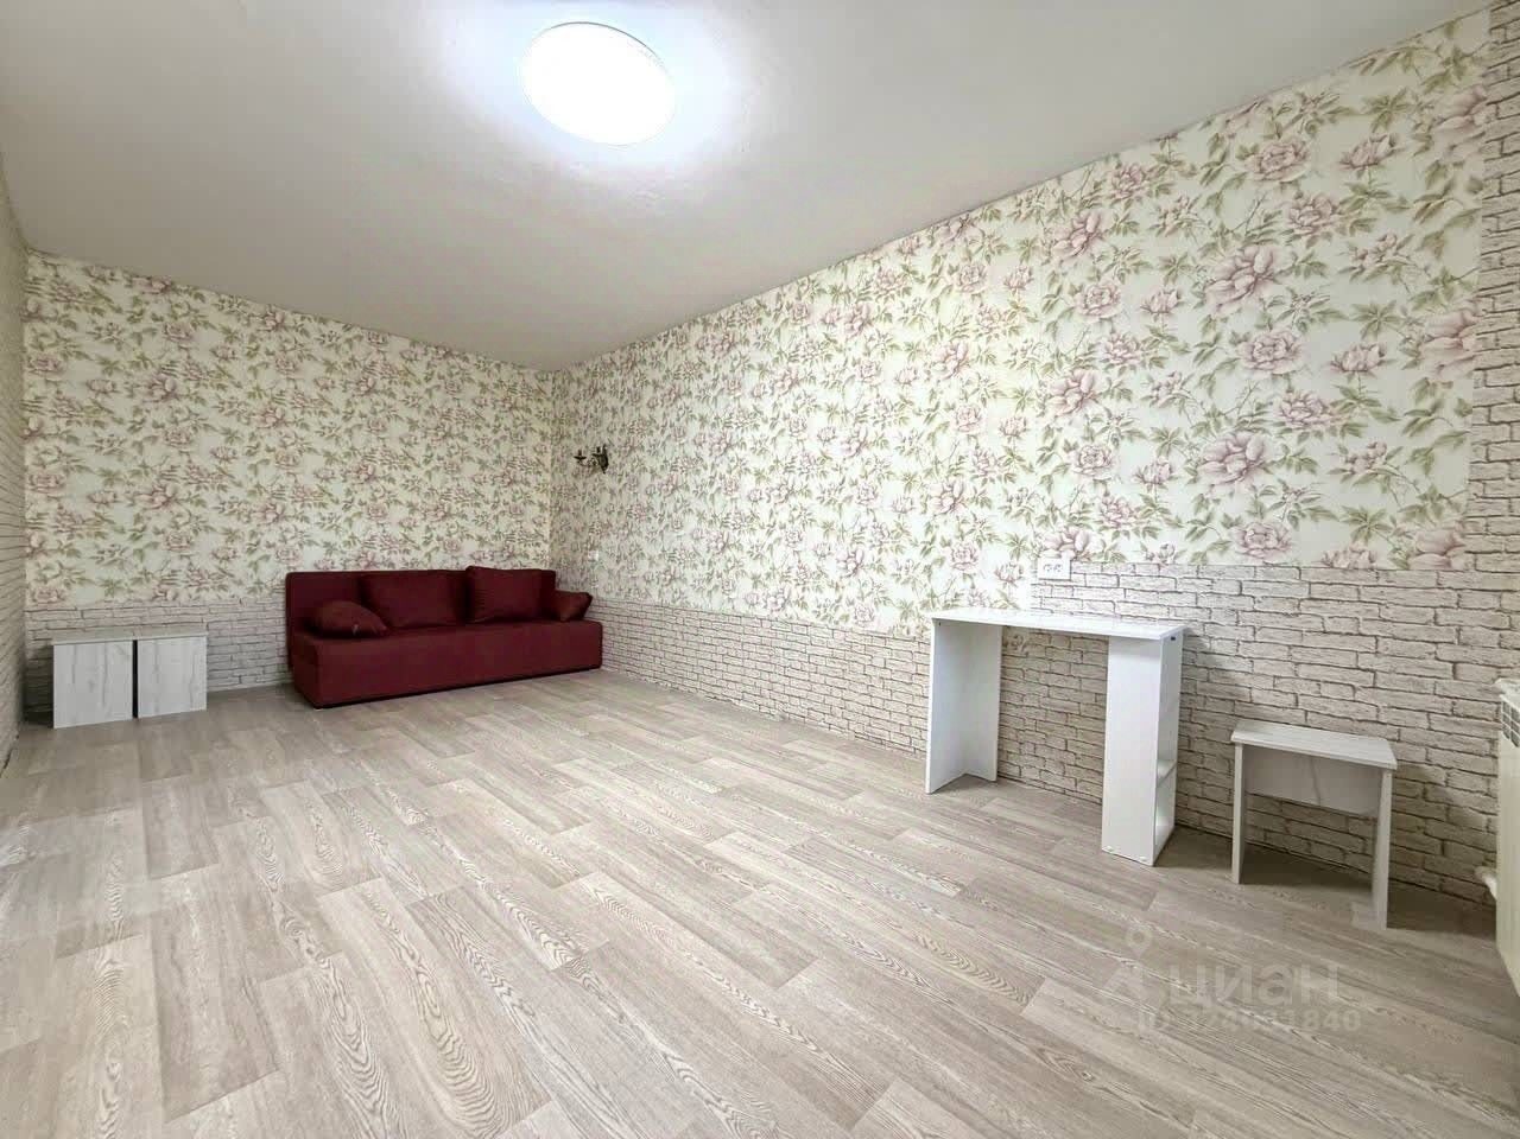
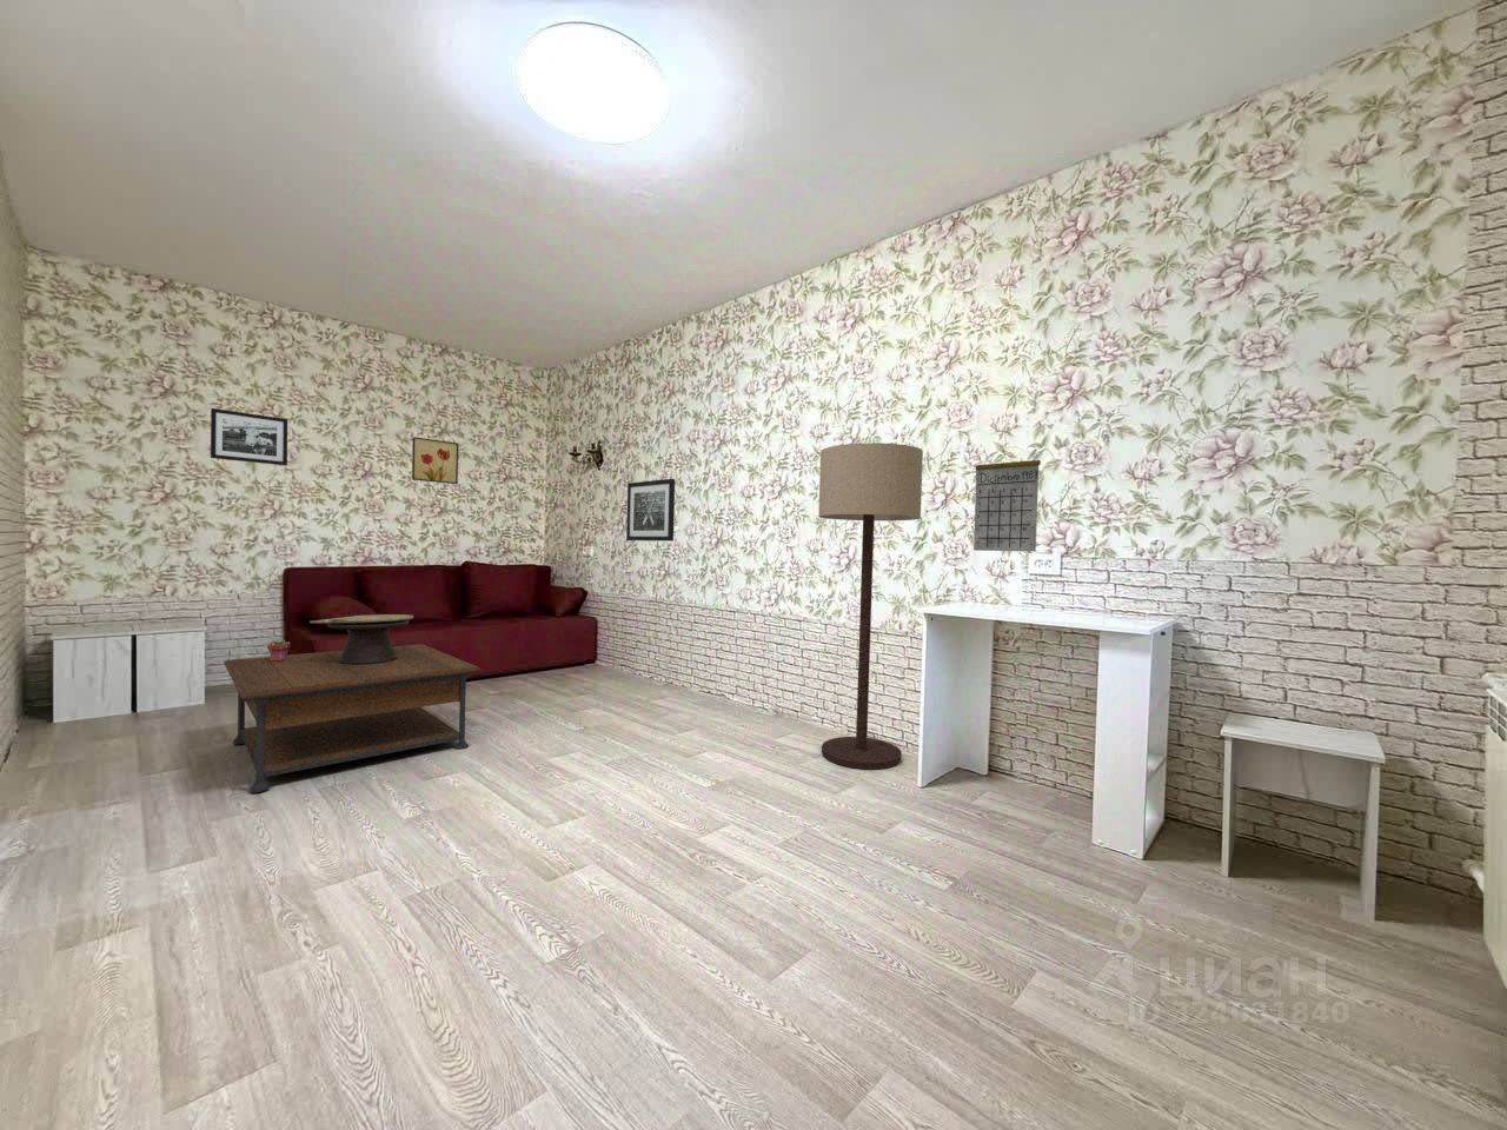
+ potted succulent (278, 647)
+ decorative bowl (364, 636)
+ wall art (434, 461)
+ picture frame (249, 438)
+ calendar (1005, 495)
+ wall art (649, 510)
+ floor lamp (865, 604)
+ coffee table (351, 704)
